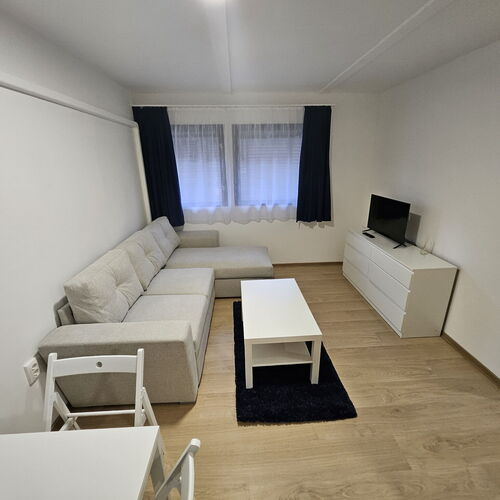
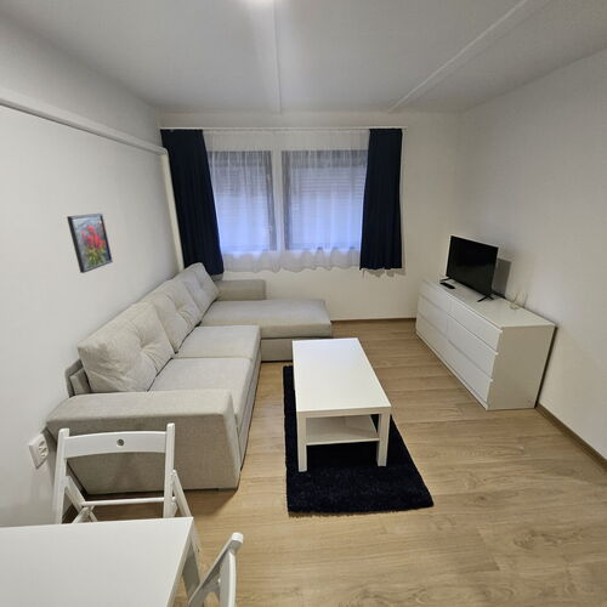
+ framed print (91, 242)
